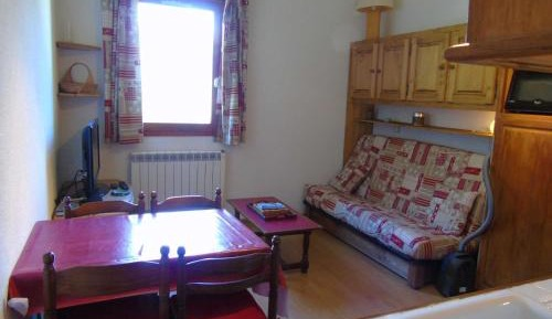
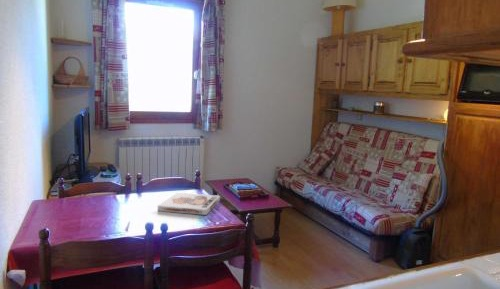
+ board game (190, 202)
